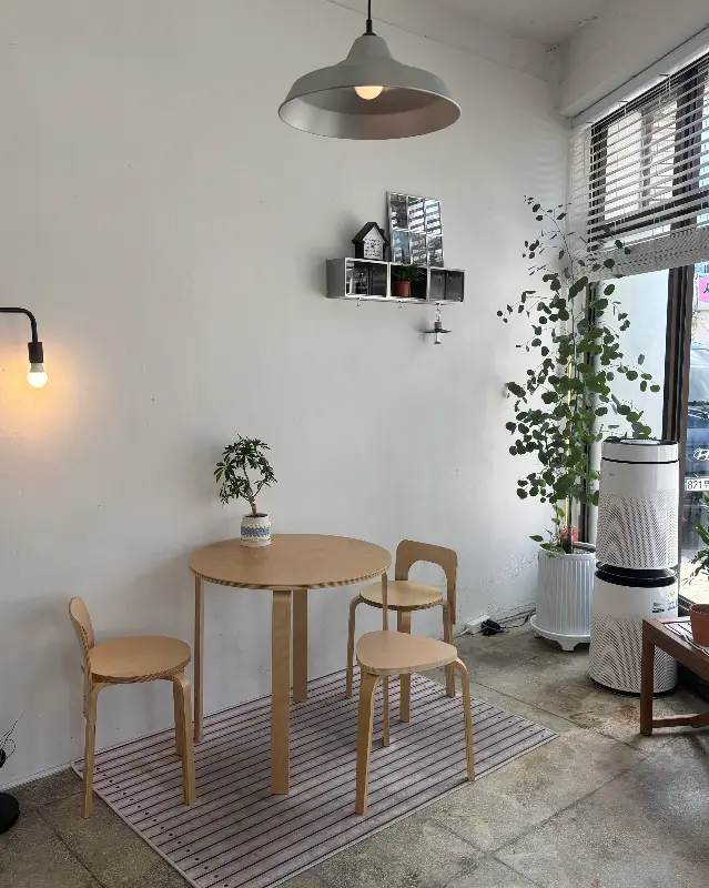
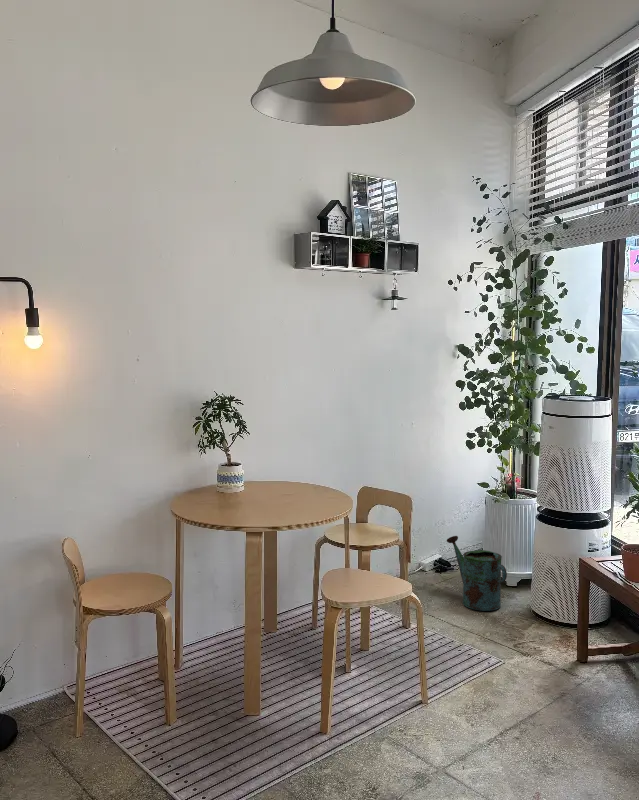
+ watering can (475, 572)
